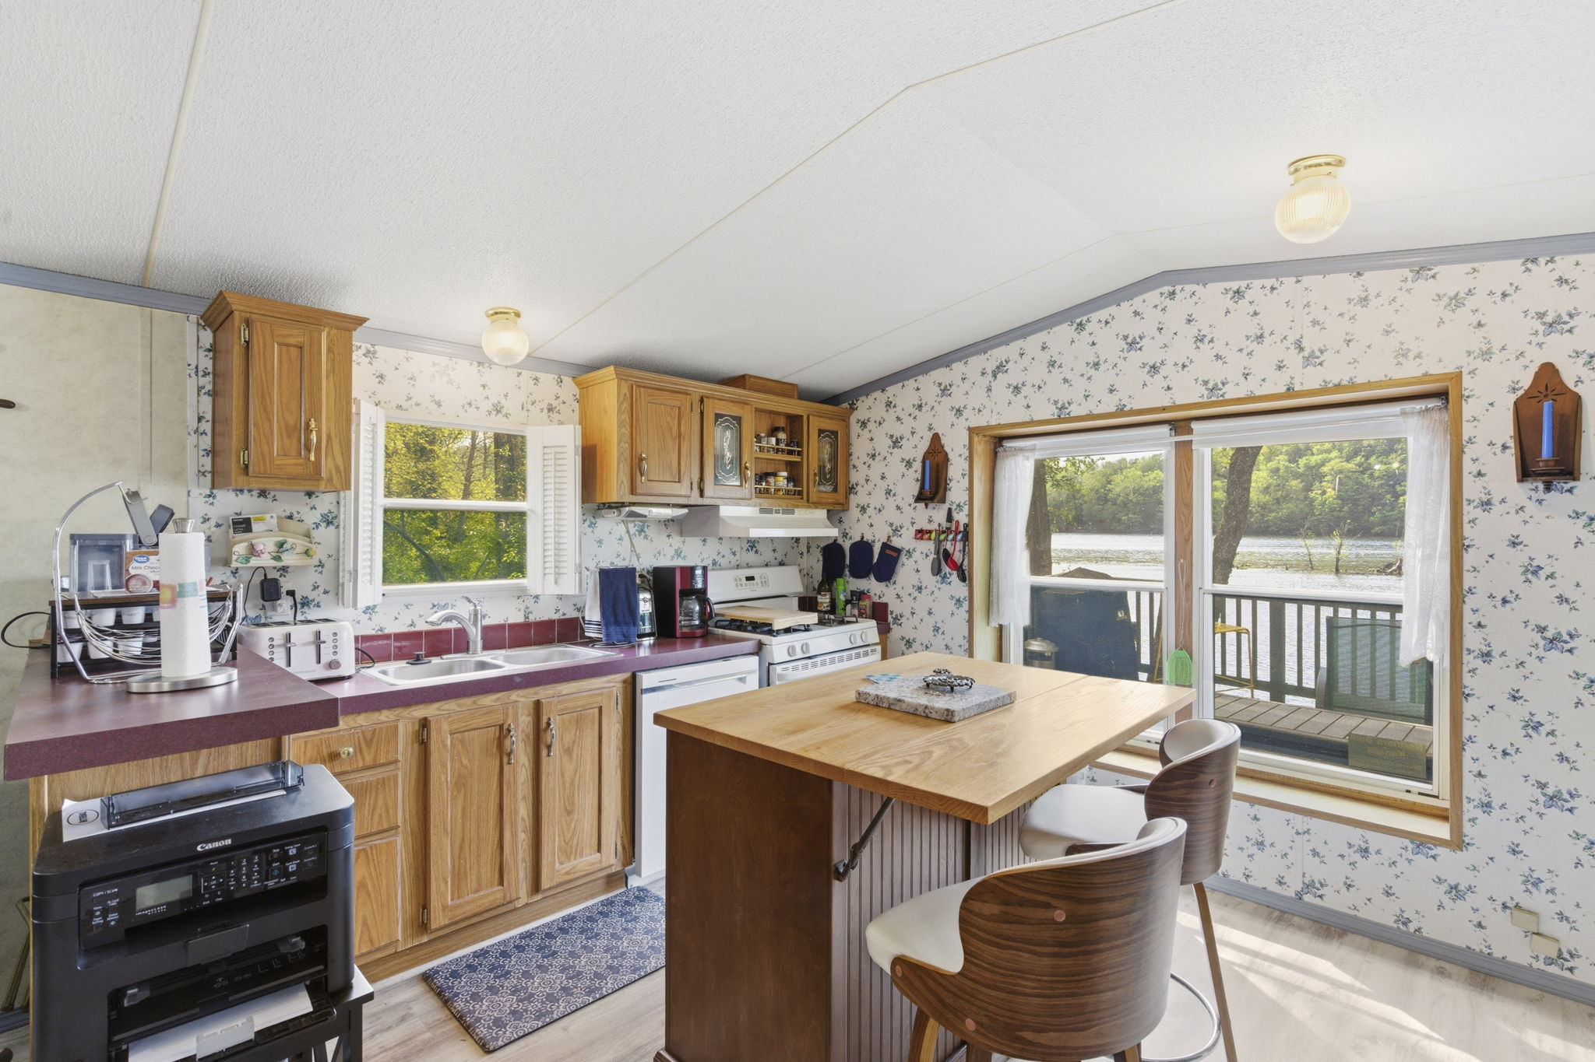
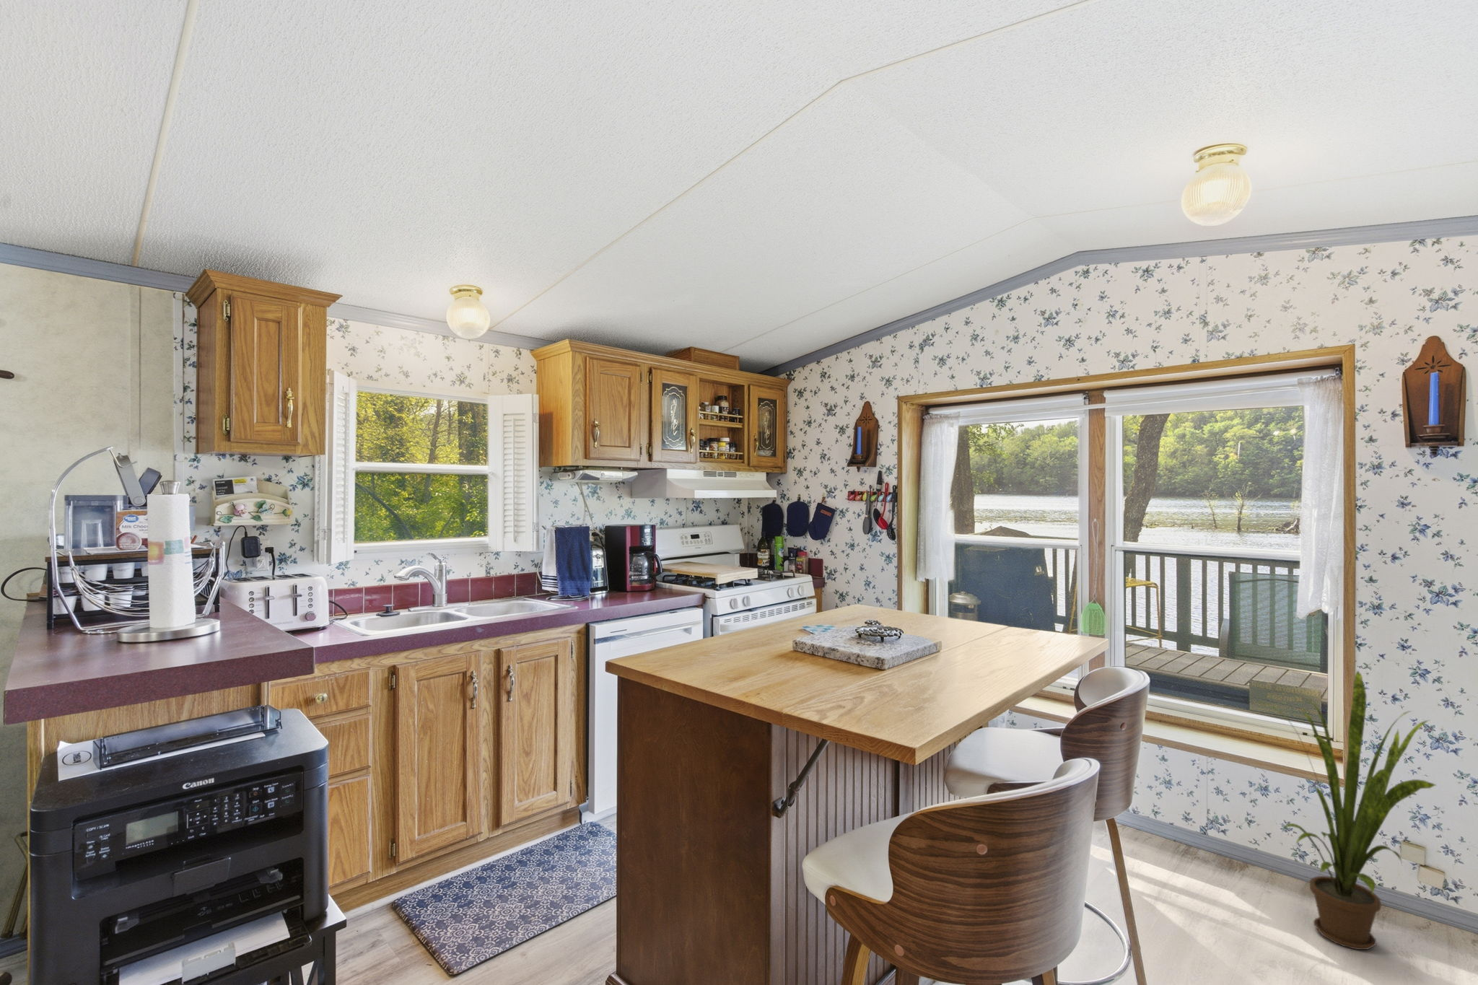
+ house plant (1340, 806)
